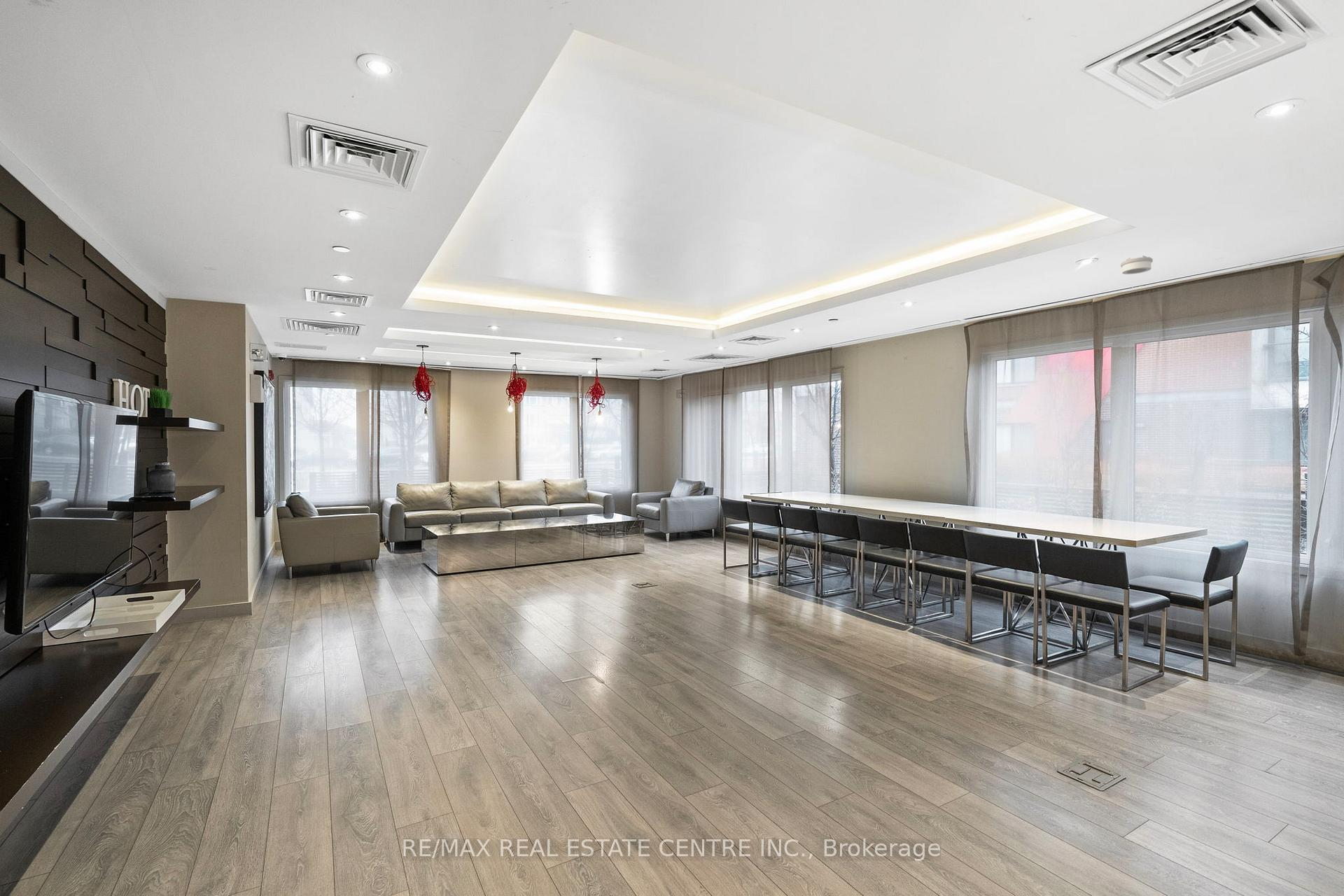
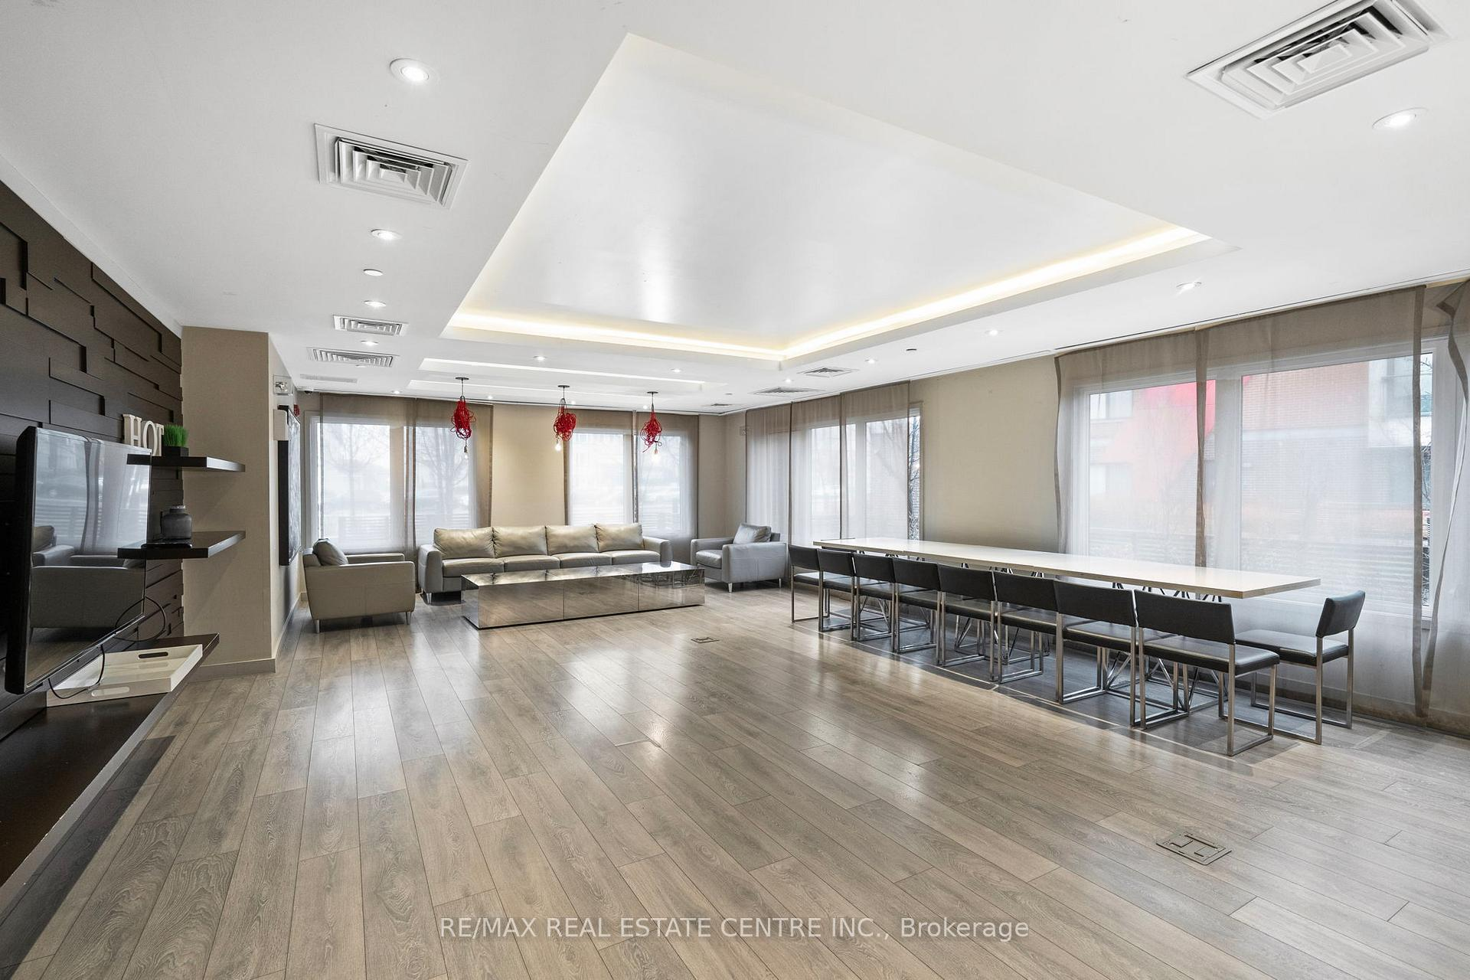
- smoke detector (1136, 264)
